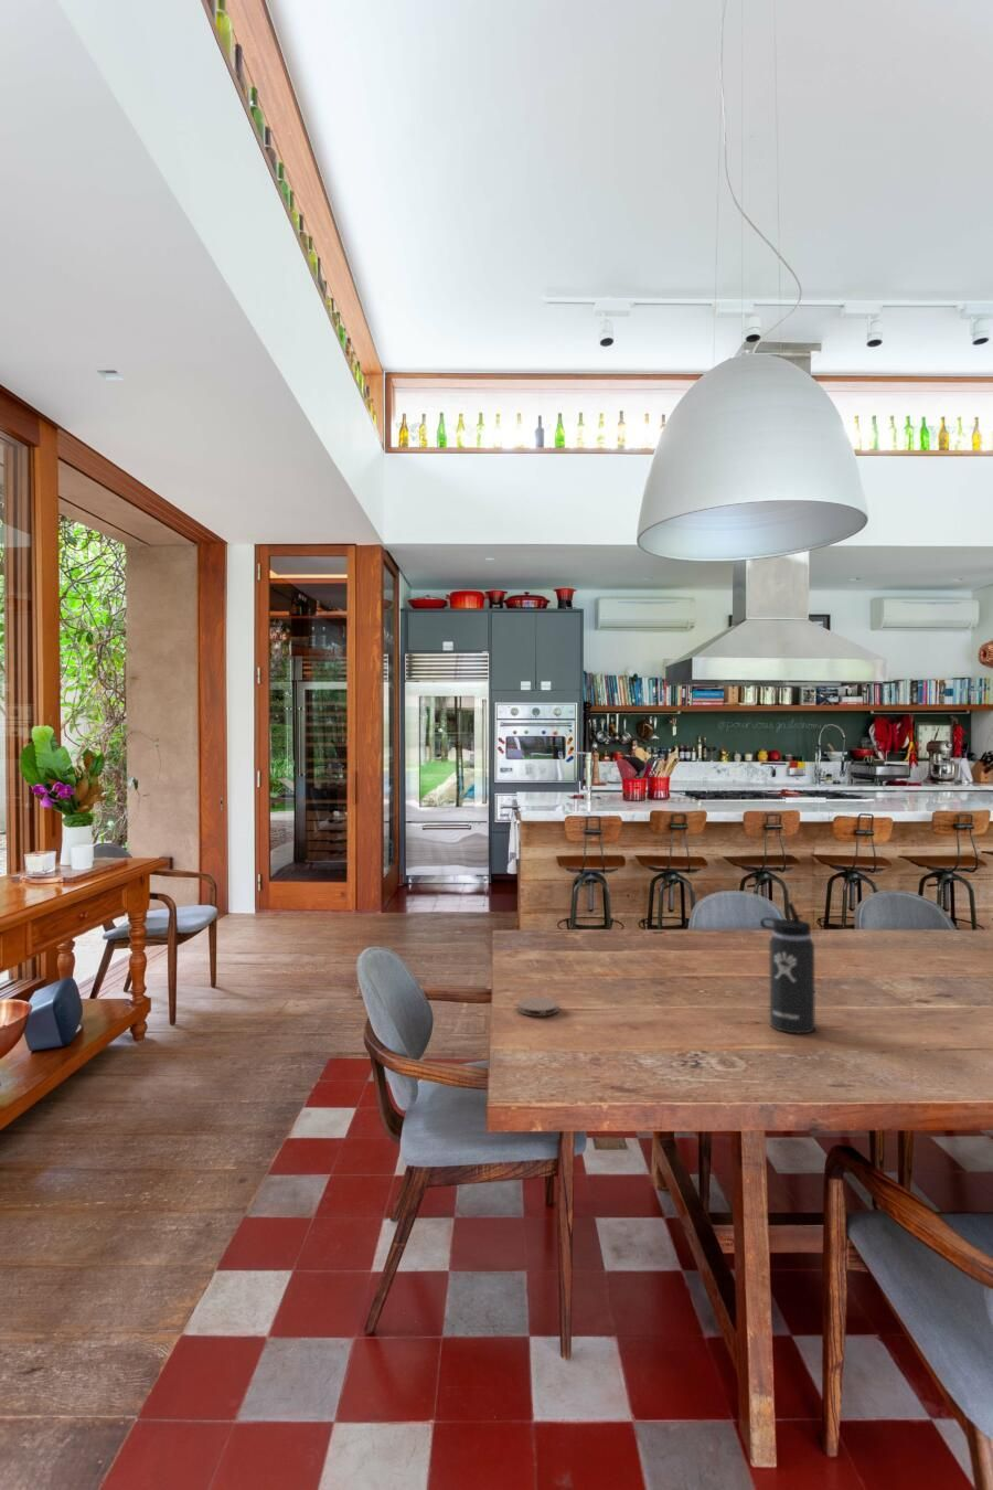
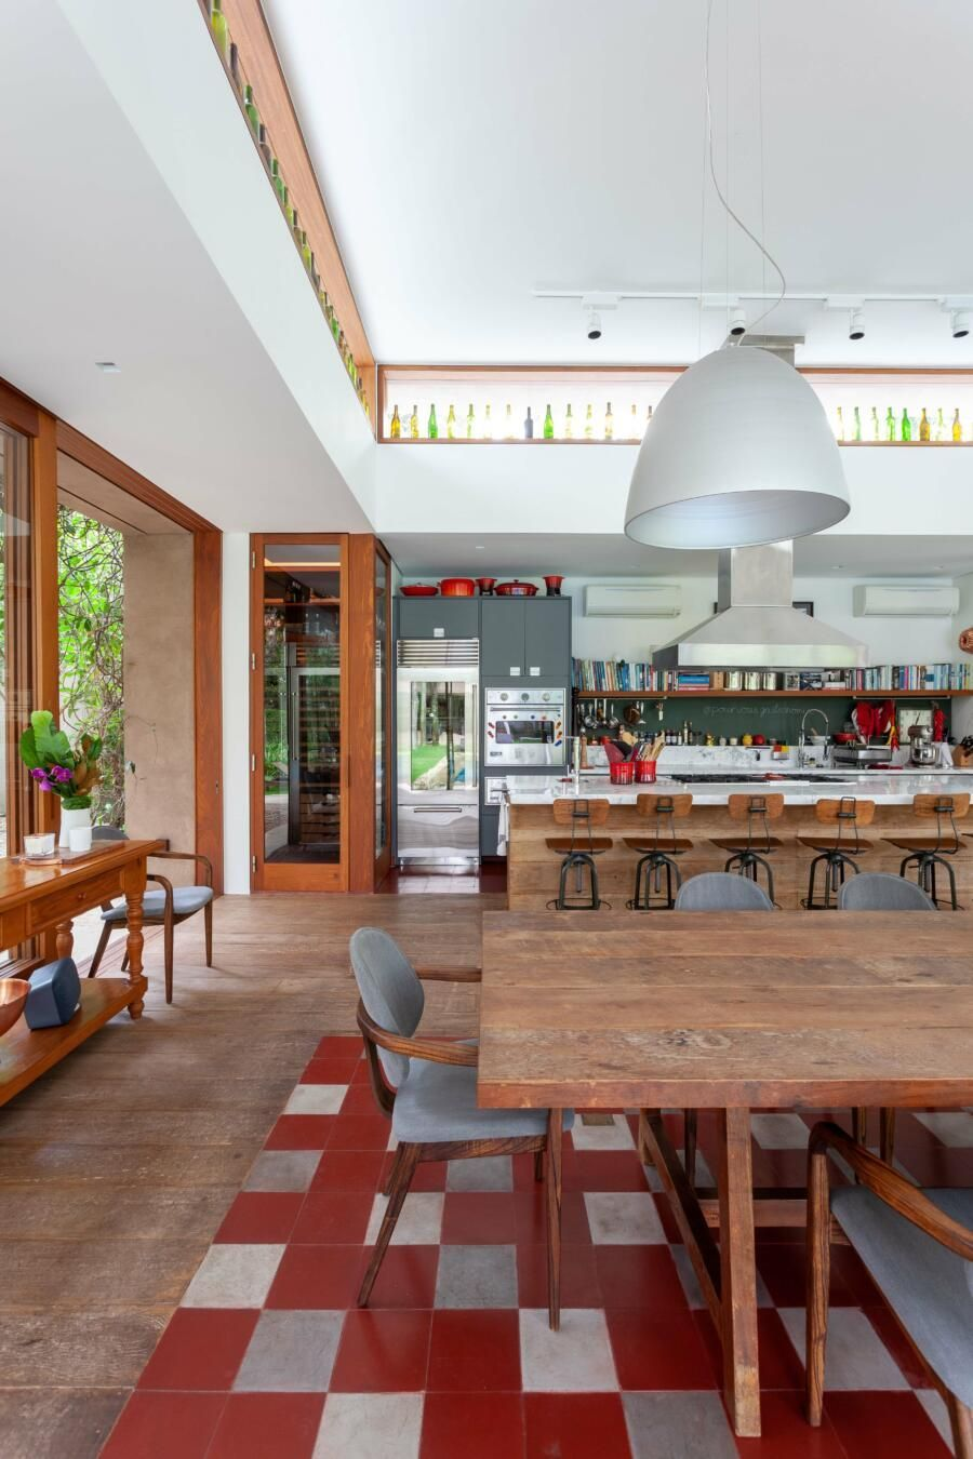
- thermos bottle (787, 962)
- coaster (538, 1006)
